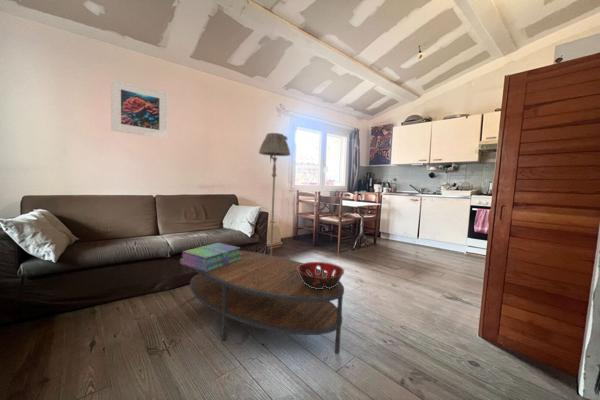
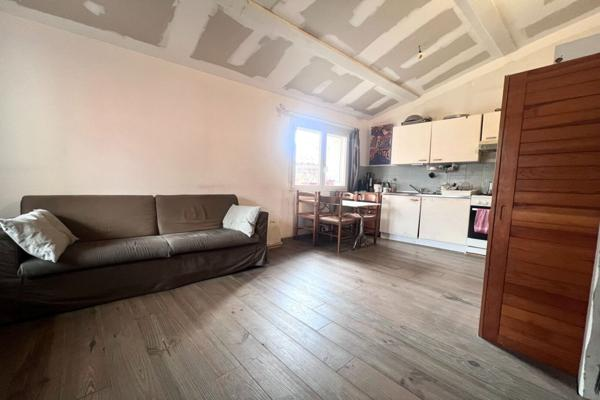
- decorative bowl (320, 275)
- coffee table (257, 293)
- stack of books (212, 254)
- floor lamp (272, 204)
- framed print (140, 110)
